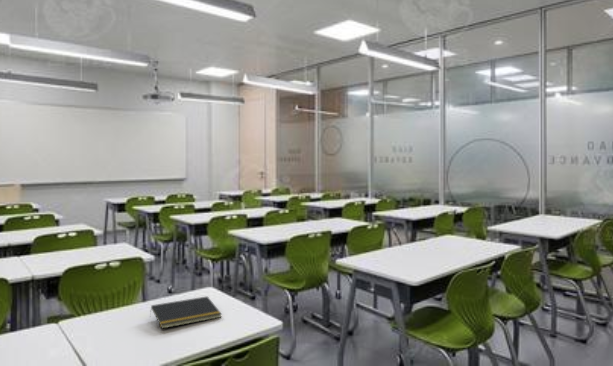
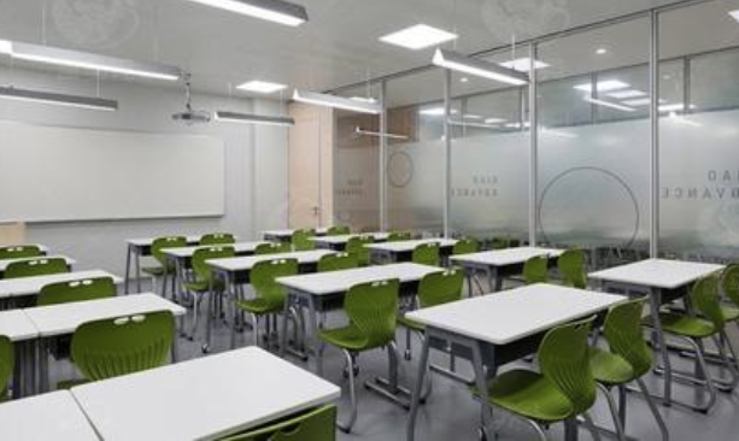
- notepad (186, 311)
